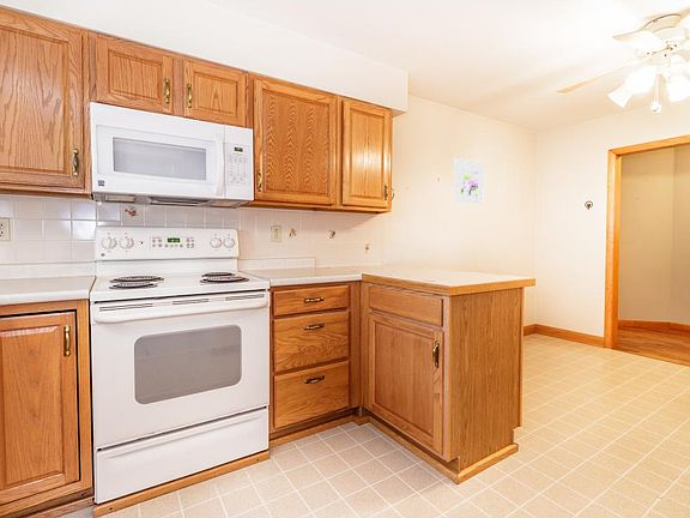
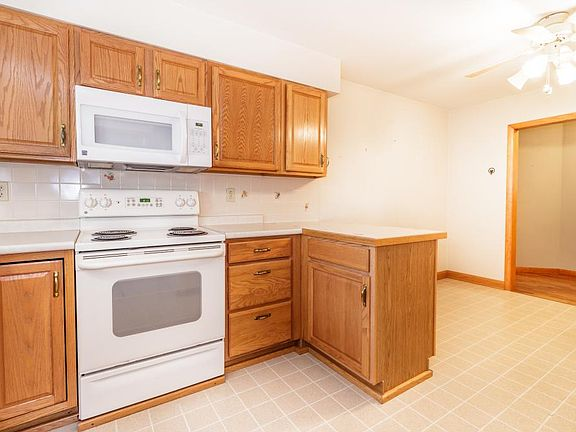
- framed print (468, 181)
